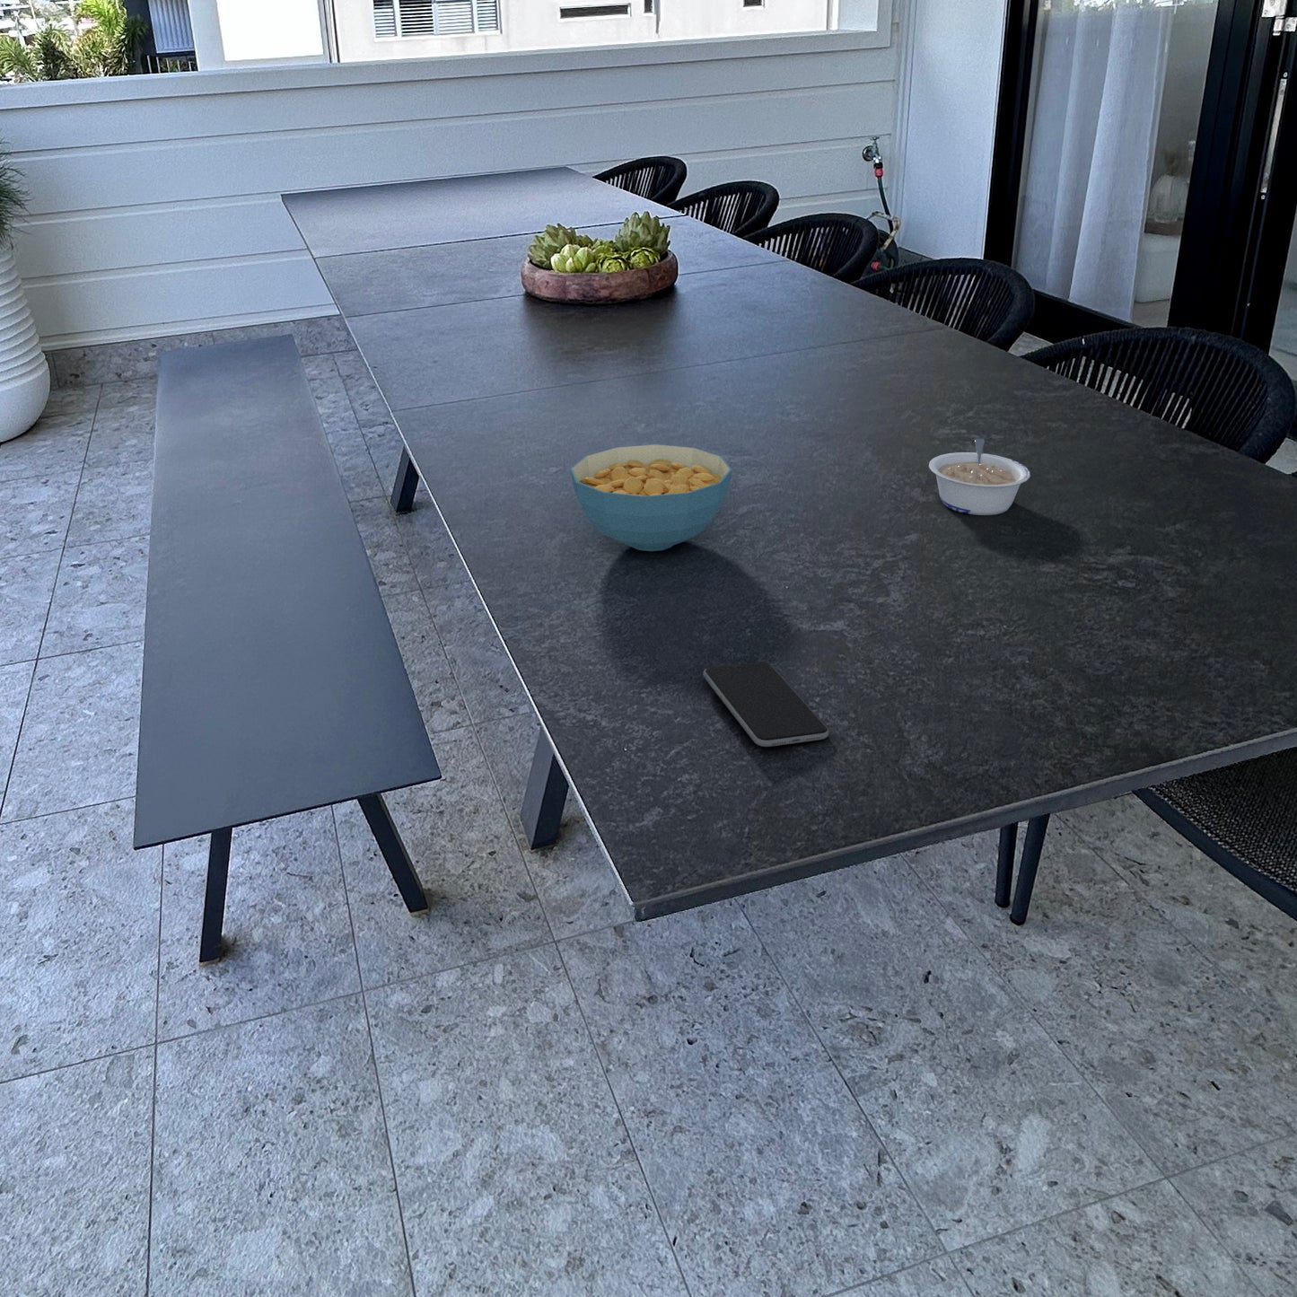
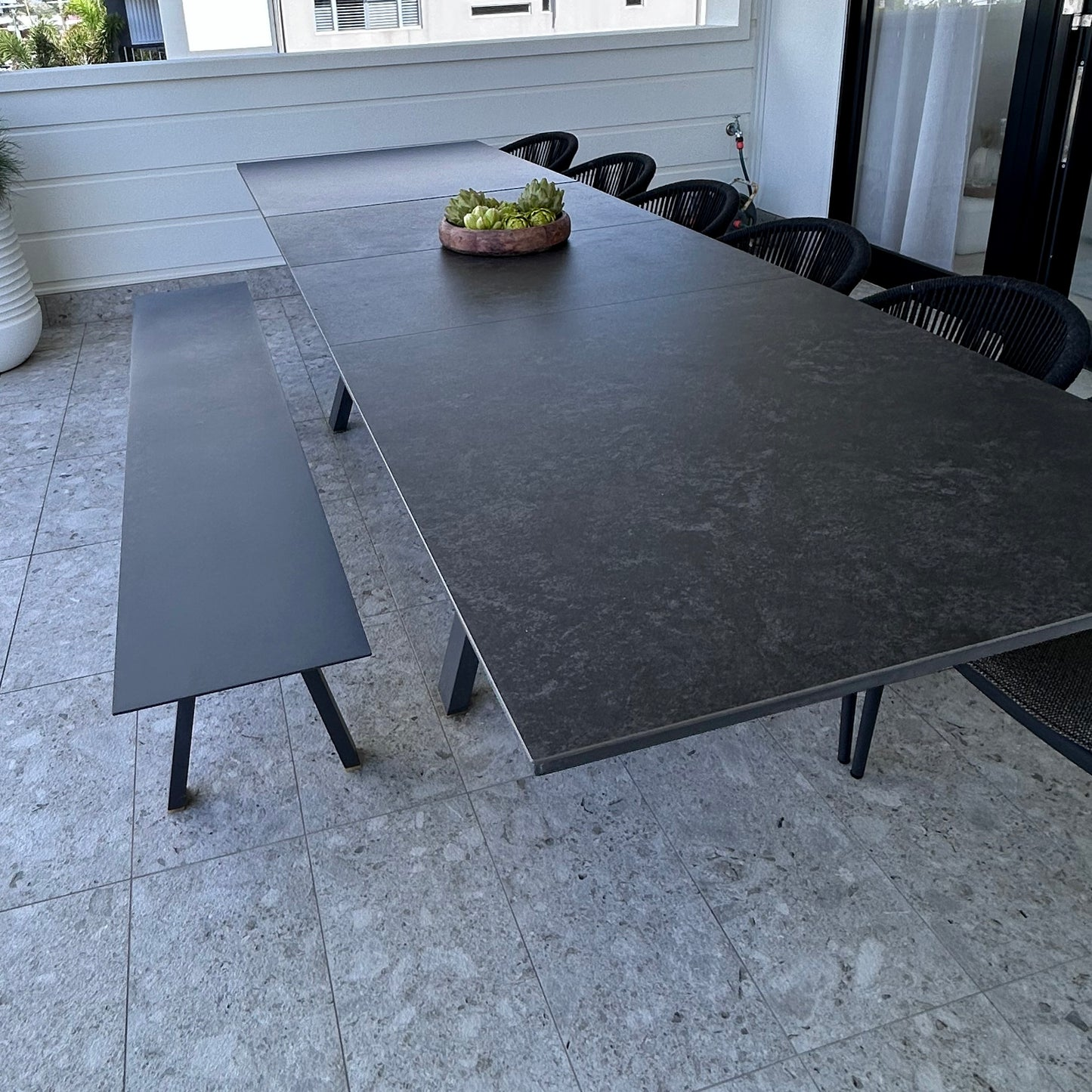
- cereal bowl (651, 505)
- smartphone (763, 701)
- legume (975, 481)
